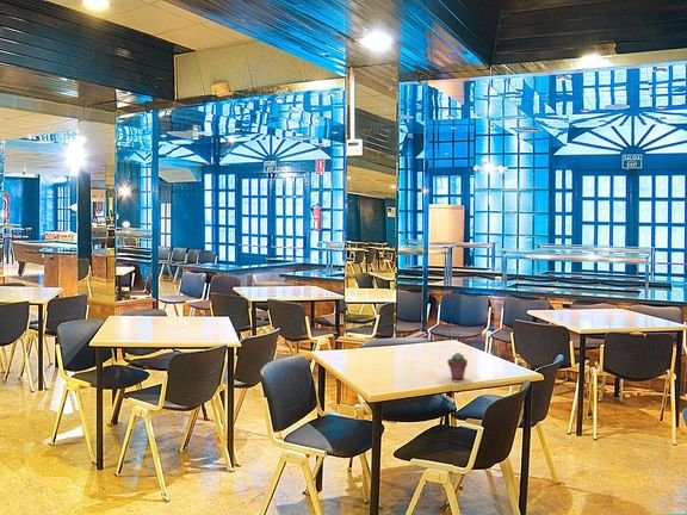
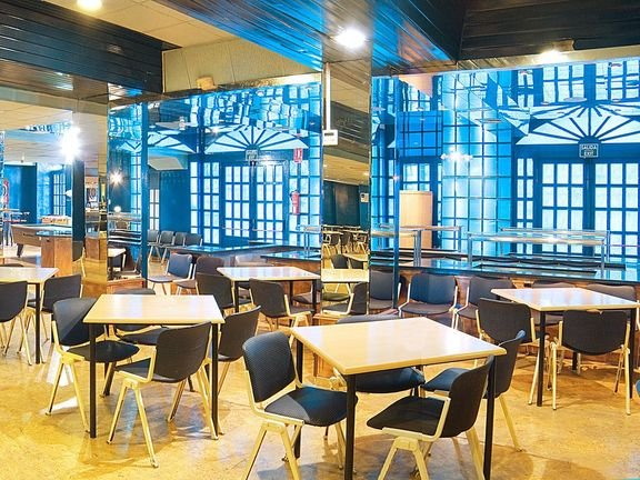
- potted succulent (457, 365)
